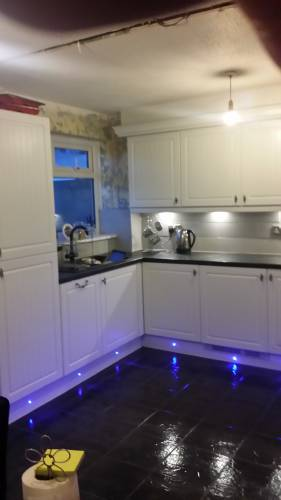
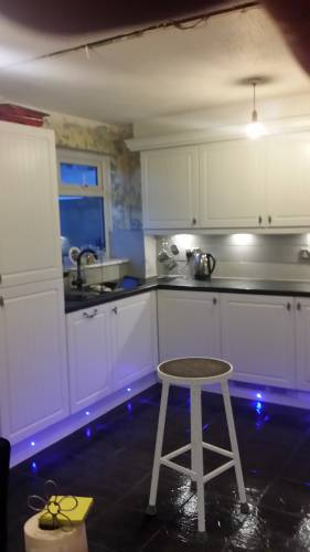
+ stool (196, 440)
